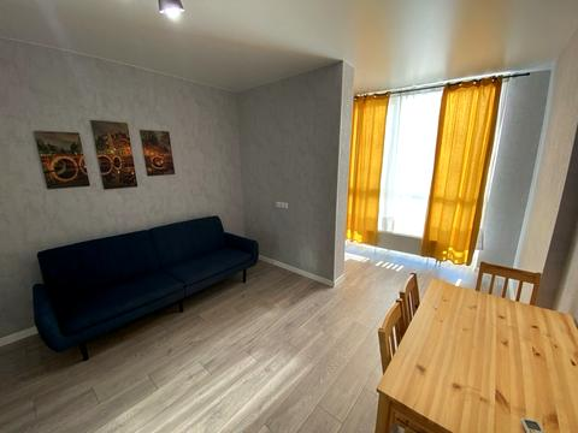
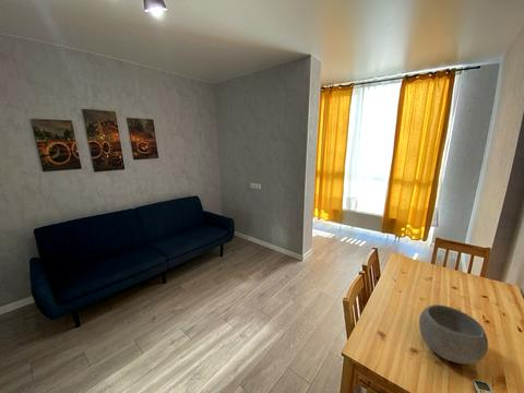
+ bowl (450, 335)
